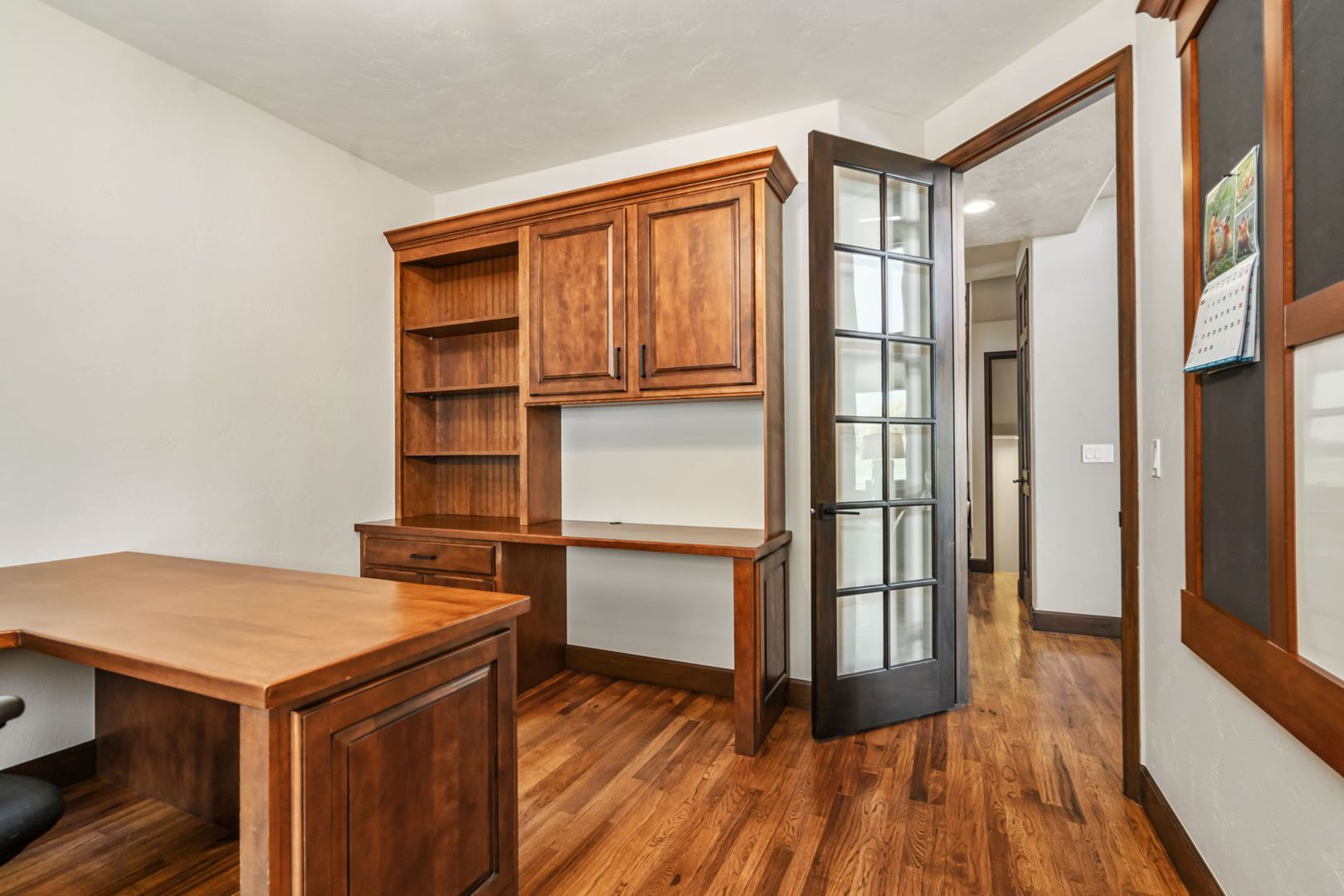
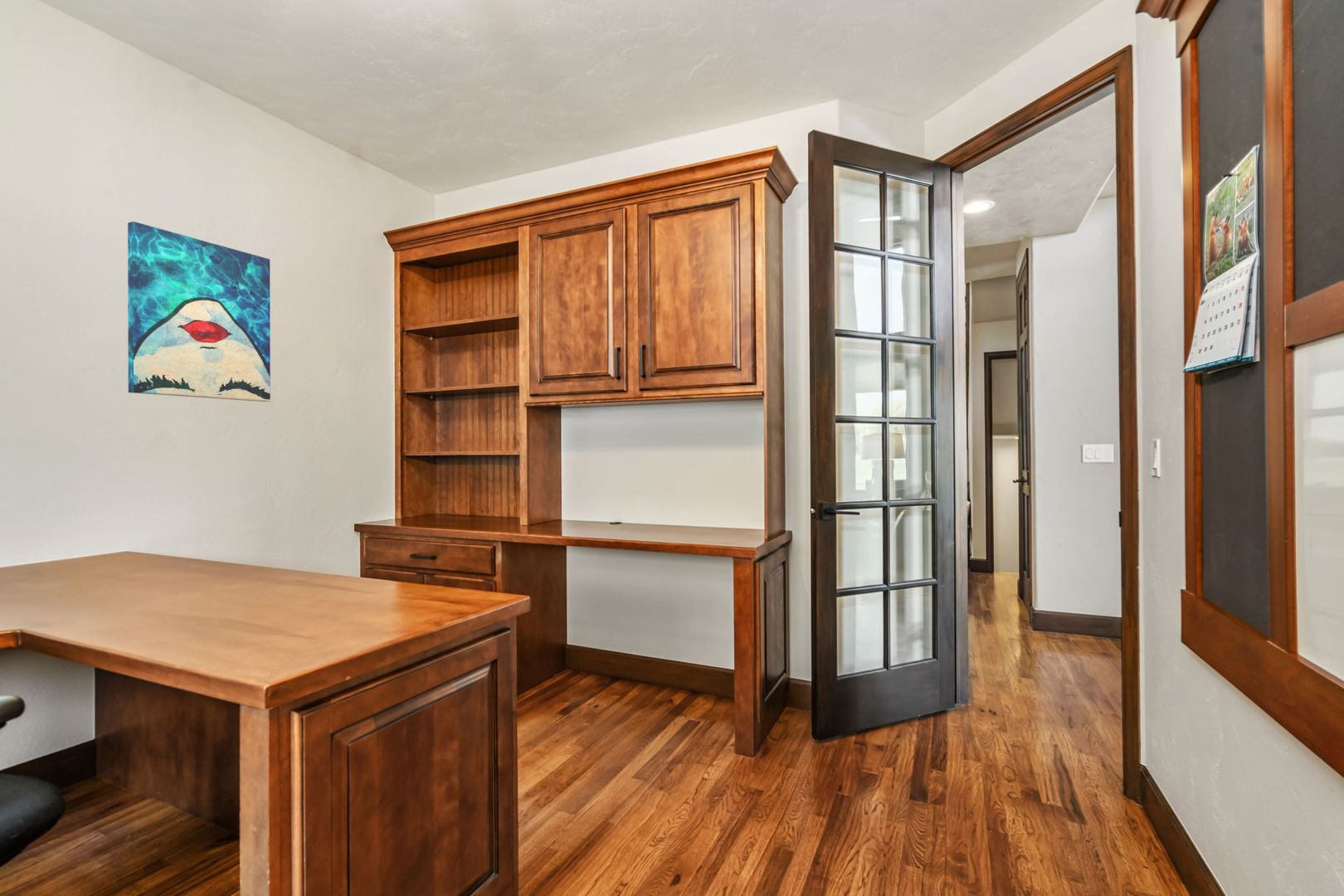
+ wall art (205, 319)
